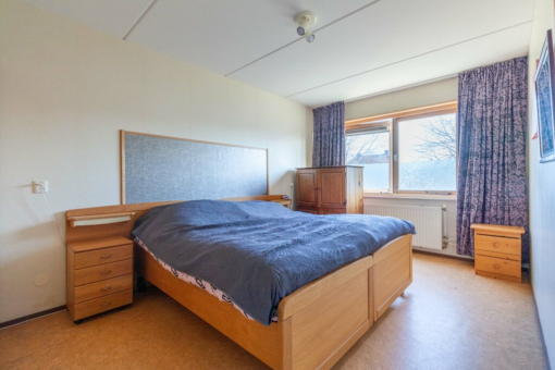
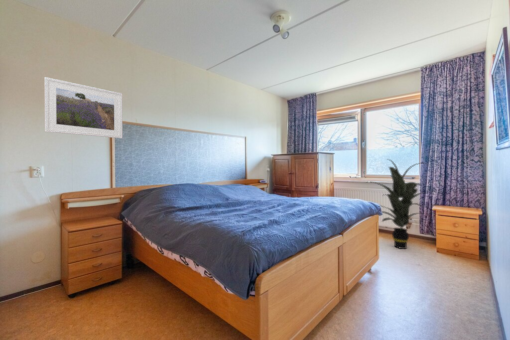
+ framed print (87, 110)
+ indoor plant (397, 202)
